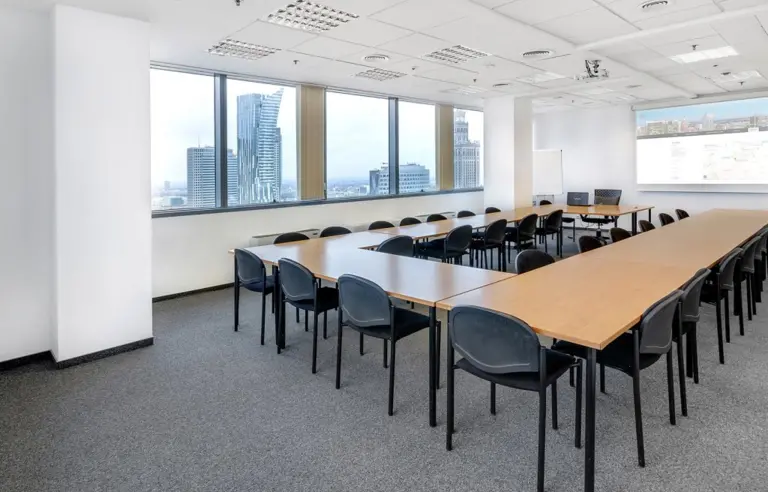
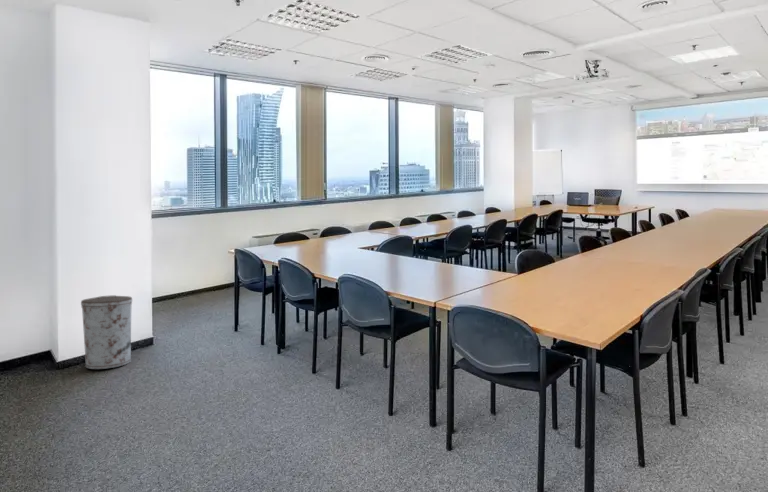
+ trash can (107, 329)
